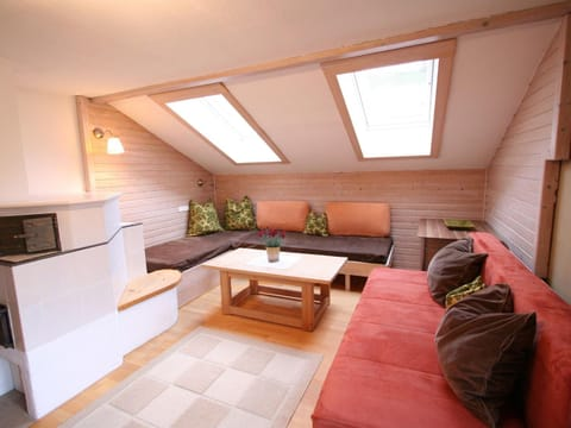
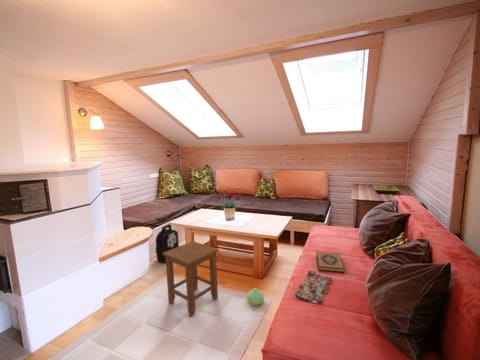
+ hardback book (329, 261)
+ backpack (166, 241)
+ stool (192, 276)
+ magazine (315, 285)
+ plush toy (255, 295)
